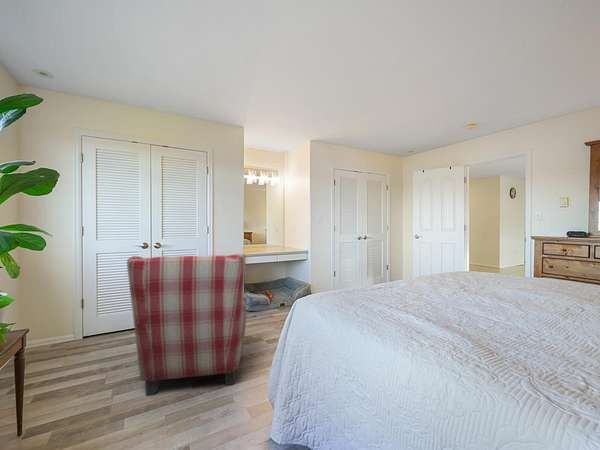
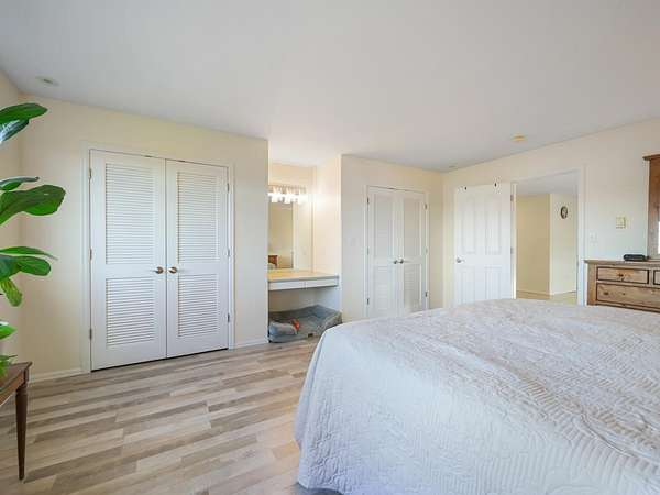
- armchair (195, 312)
